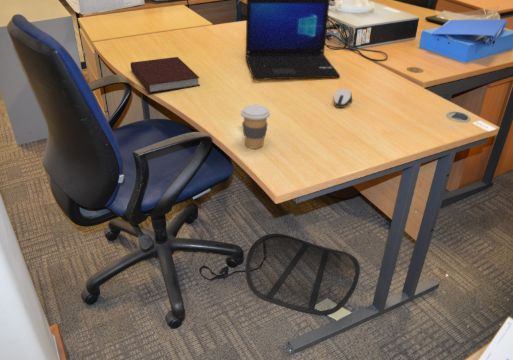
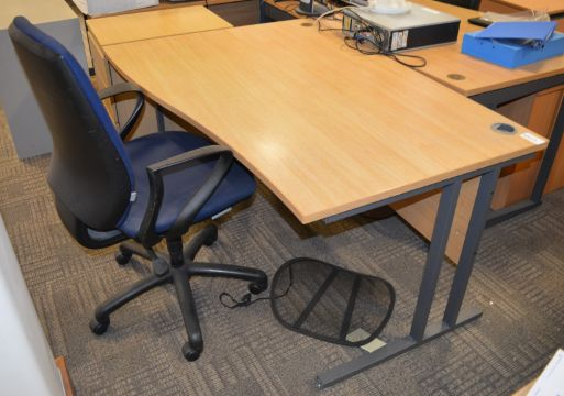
- computer mouse (343, 96)
- laptop (292, 36)
- coffee cup (255, 127)
- notebook (164, 73)
